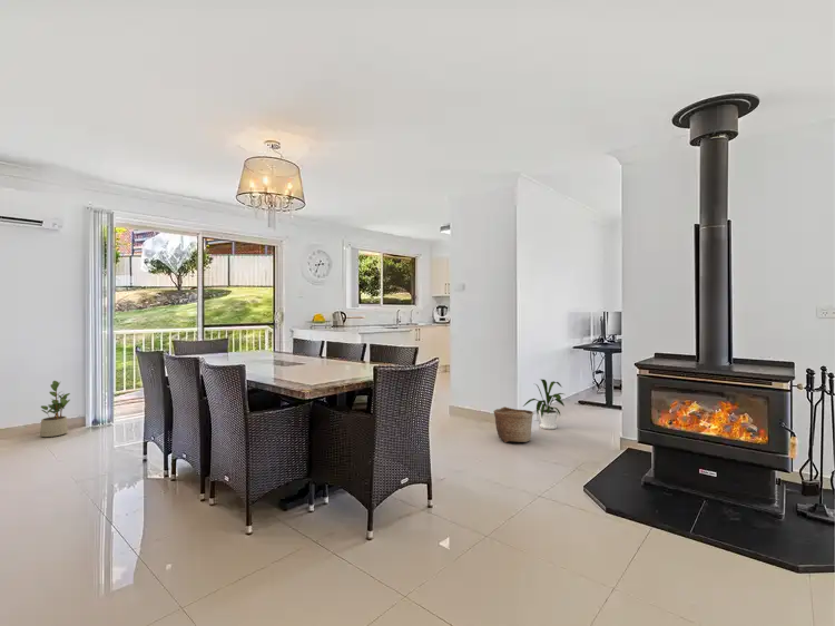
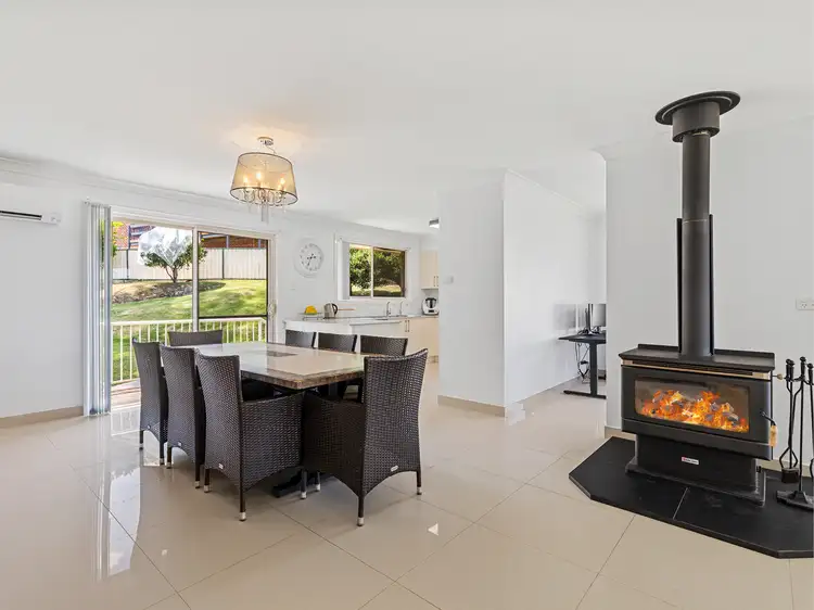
- house plant (548, 402)
- basket (513, 423)
- potted plant (56, 407)
